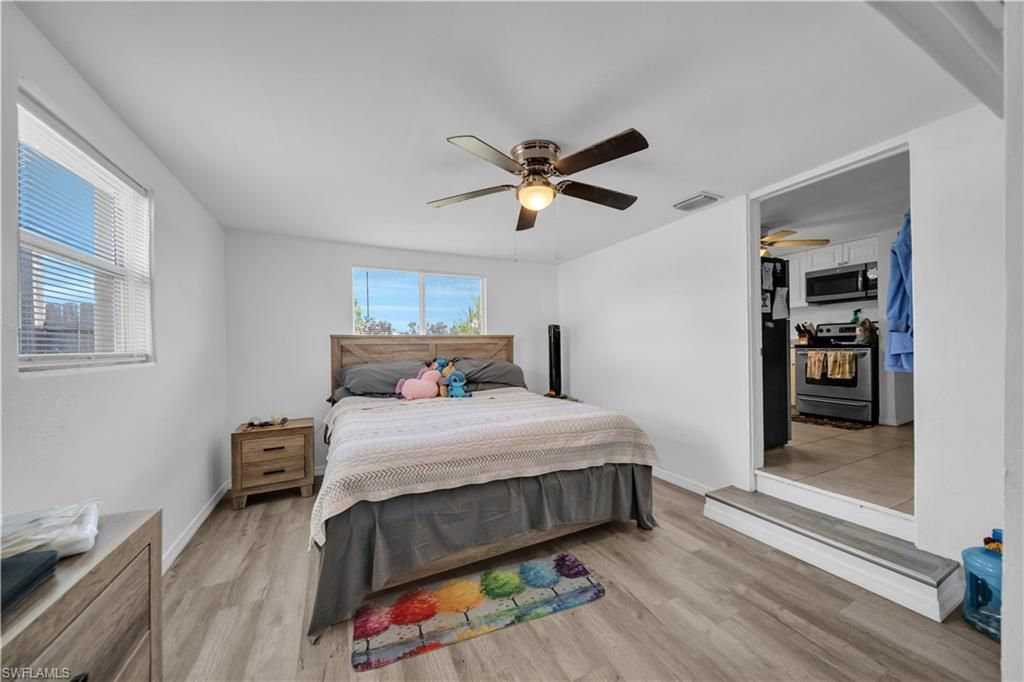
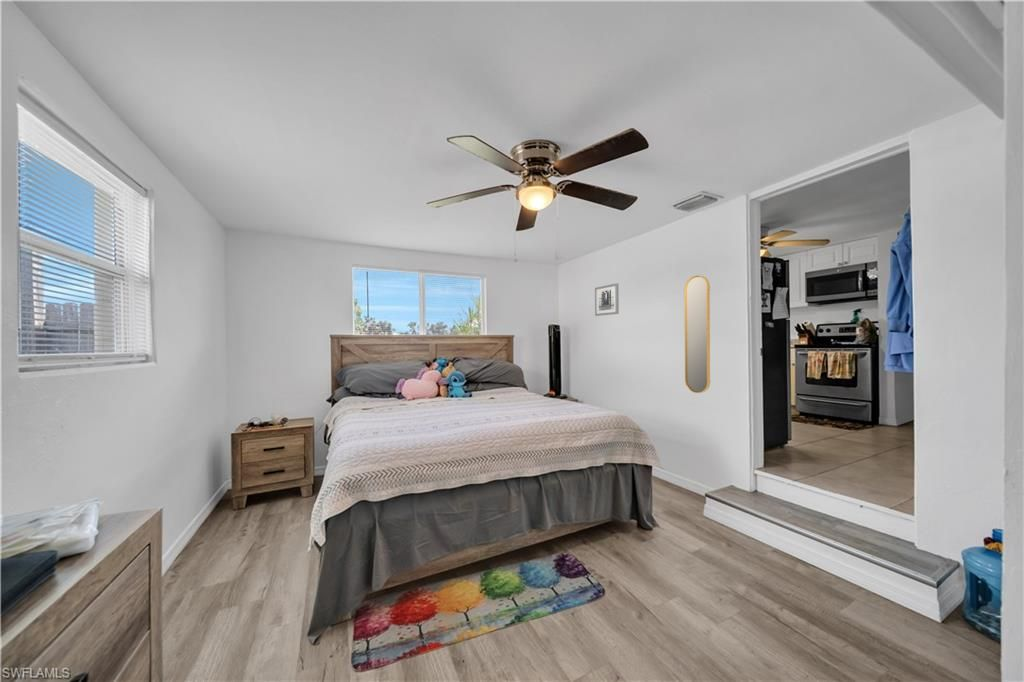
+ wall art (606, 300)
+ home mirror (696, 334)
